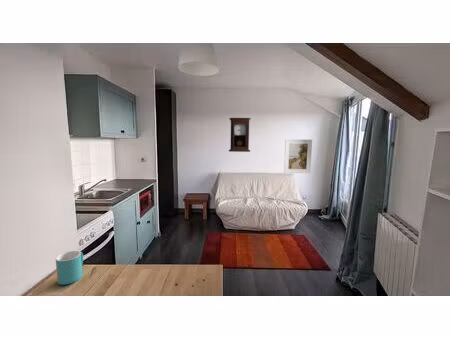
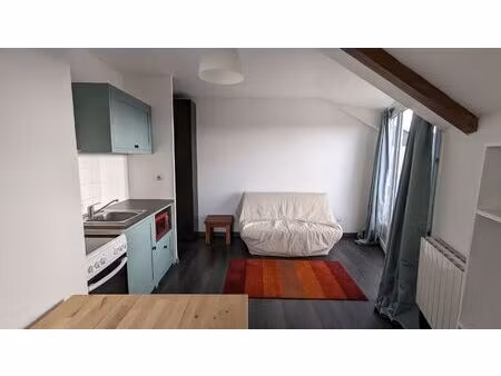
- mug (72, 264)
- pendulum clock (239, 135)
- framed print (297, 156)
